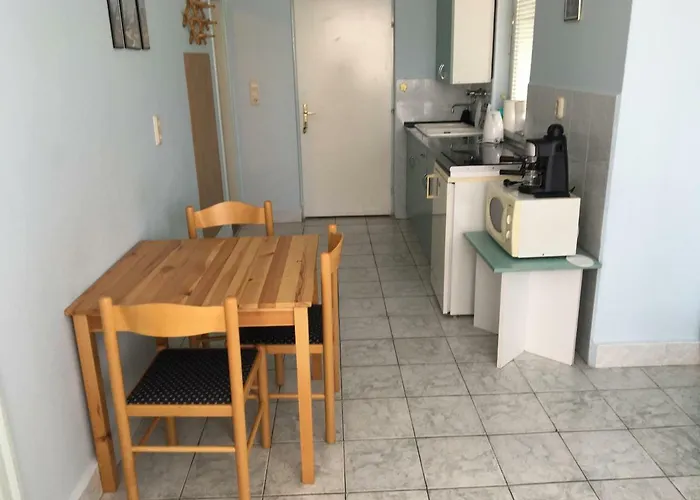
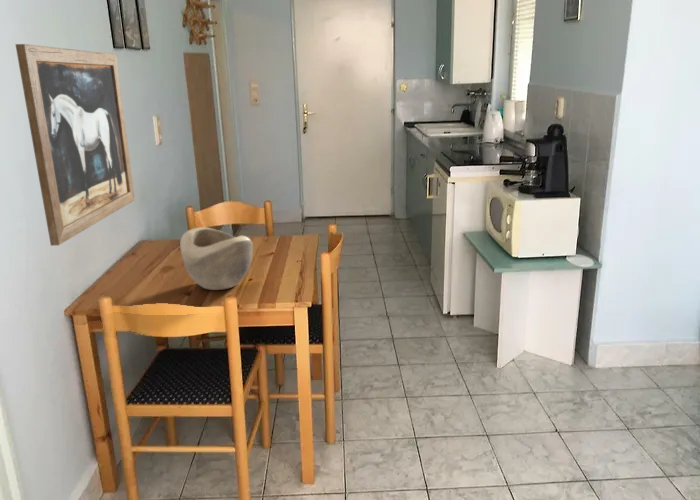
+ wall art (87, 138)
+ decorative bowl (218, 258)
